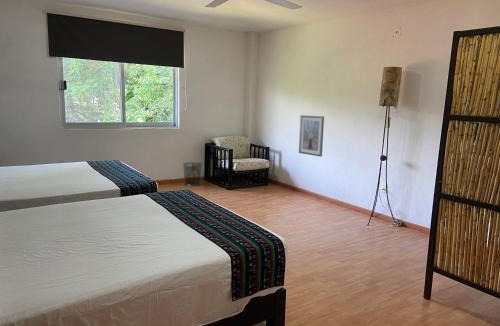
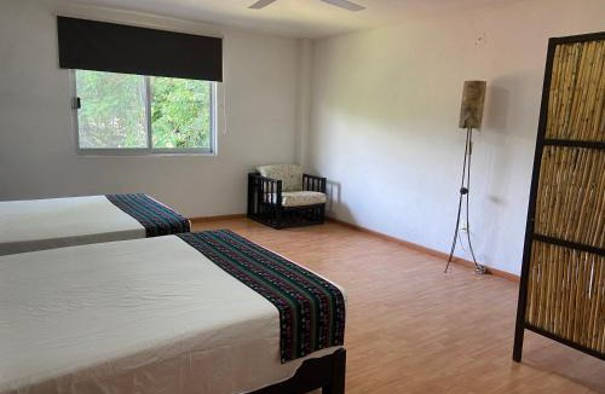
- picture frame (310, 135)
- waste bin (192, 173)
